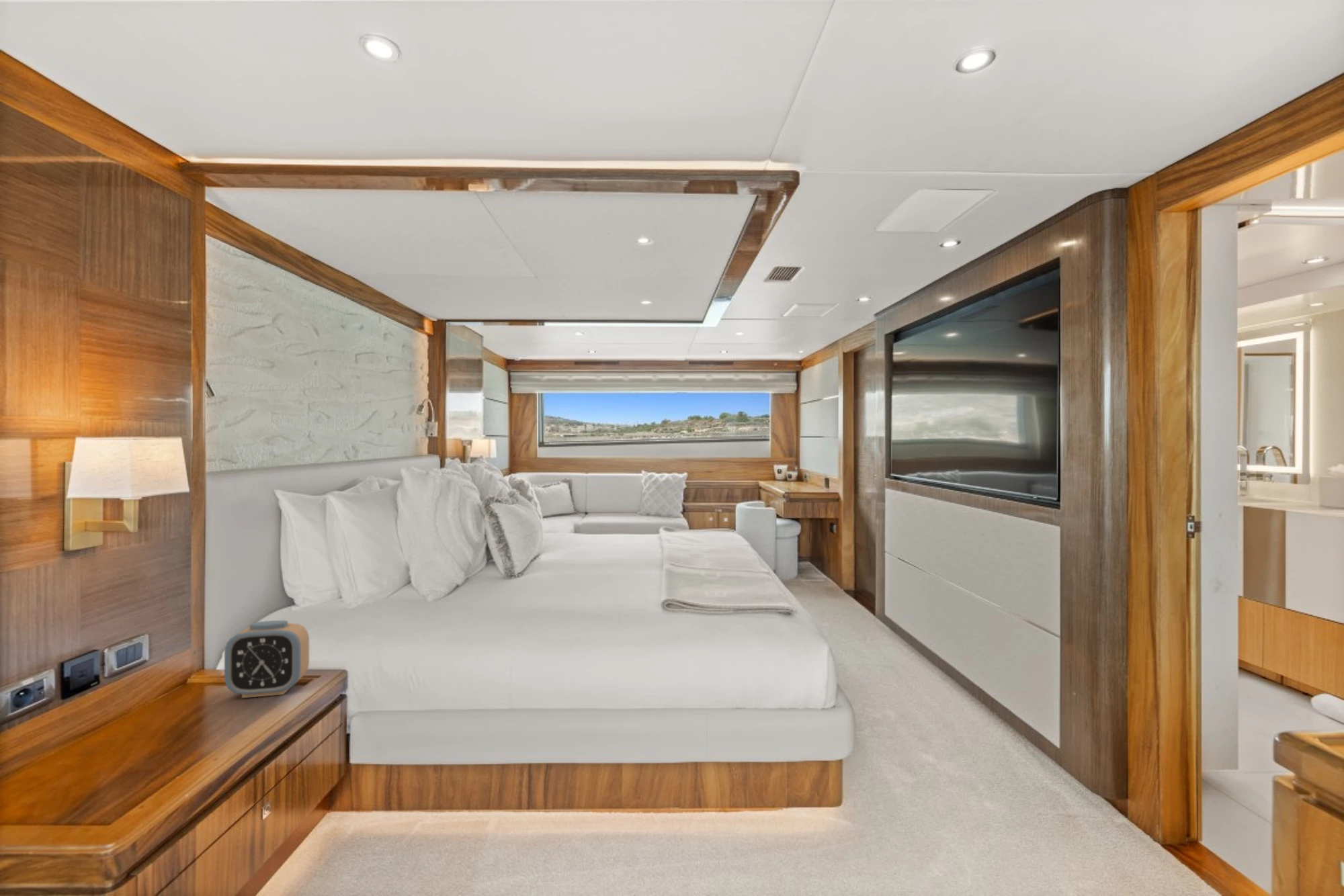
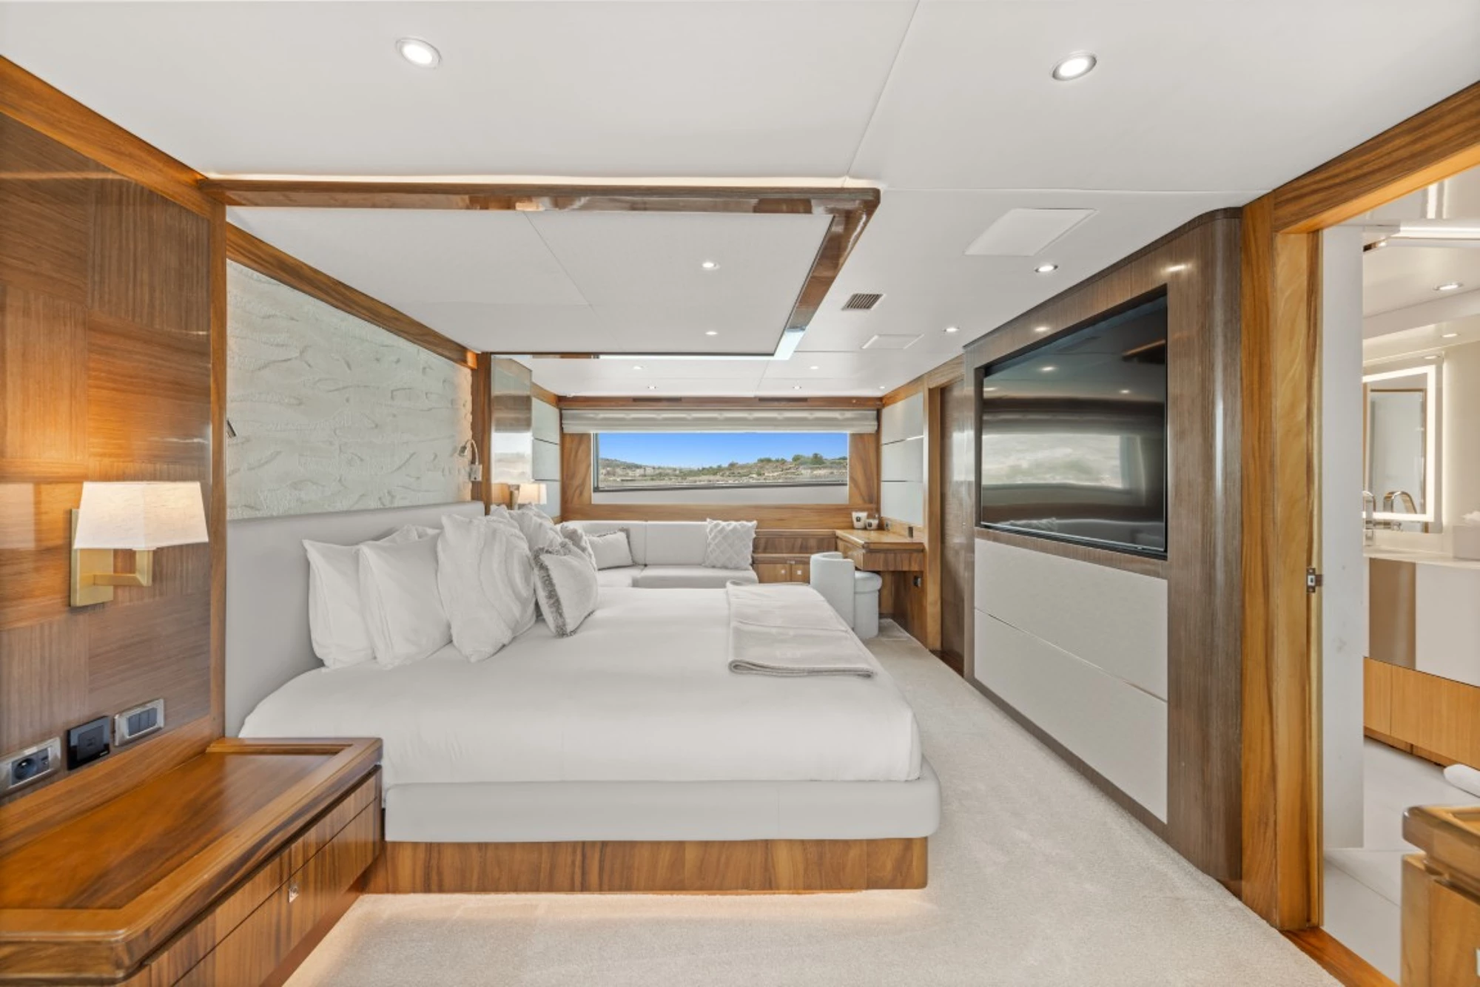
- alarm clock (267, 657)
